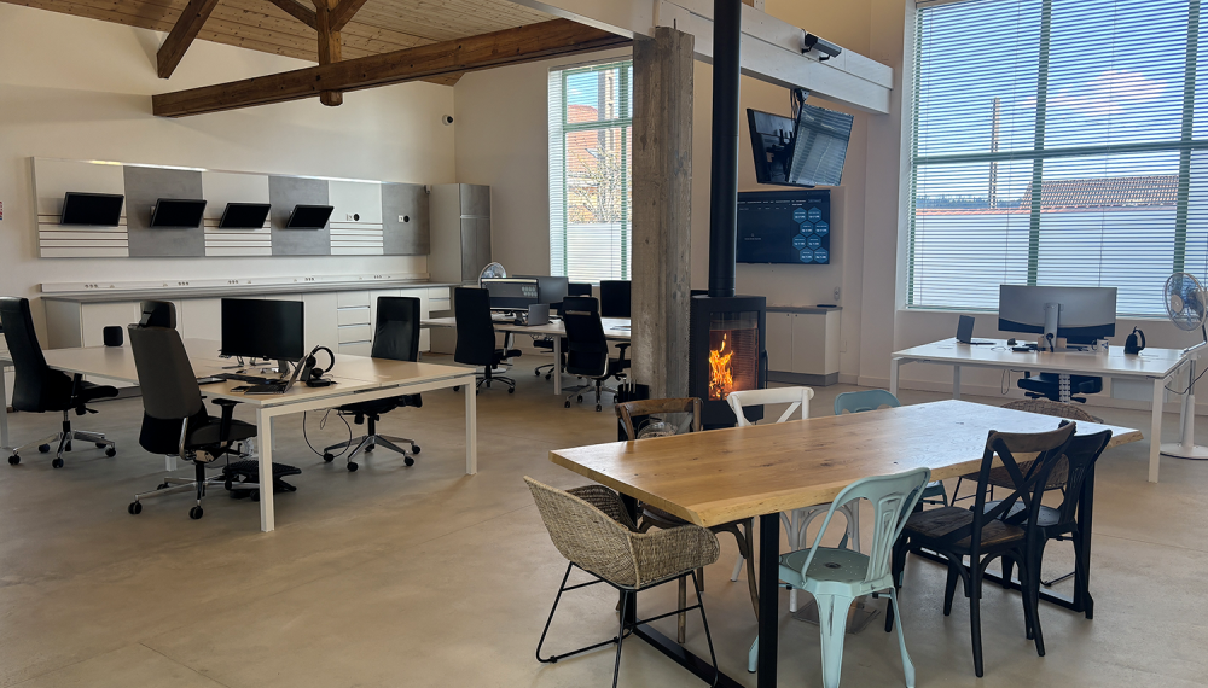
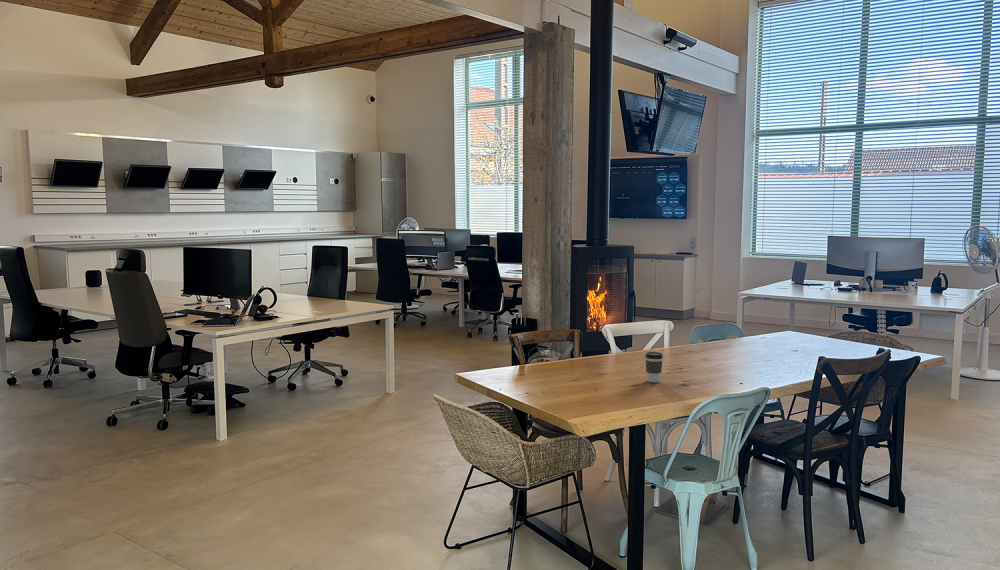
+ coffee cup (653, 367)
